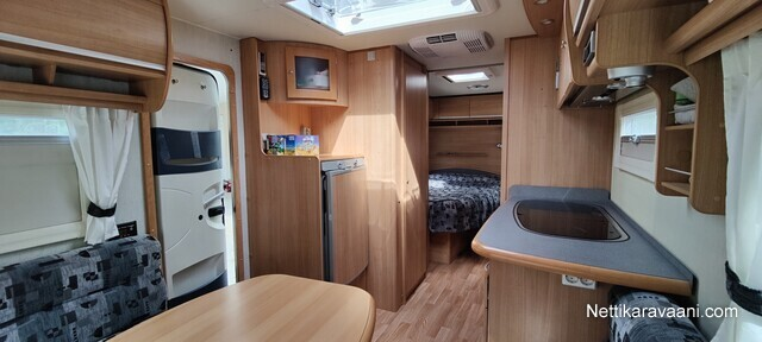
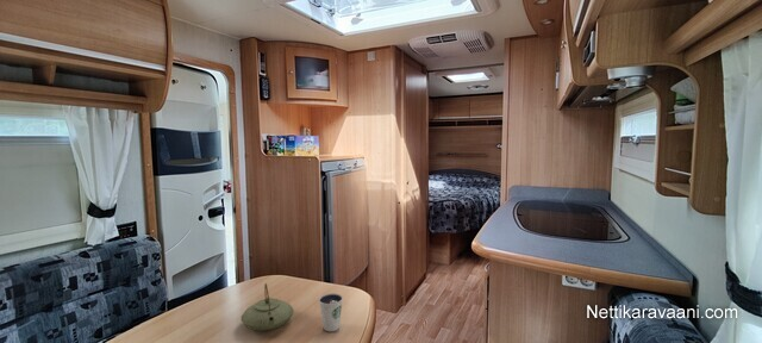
+ dixie cup (331, 312)
+ teapot (267, 305)
